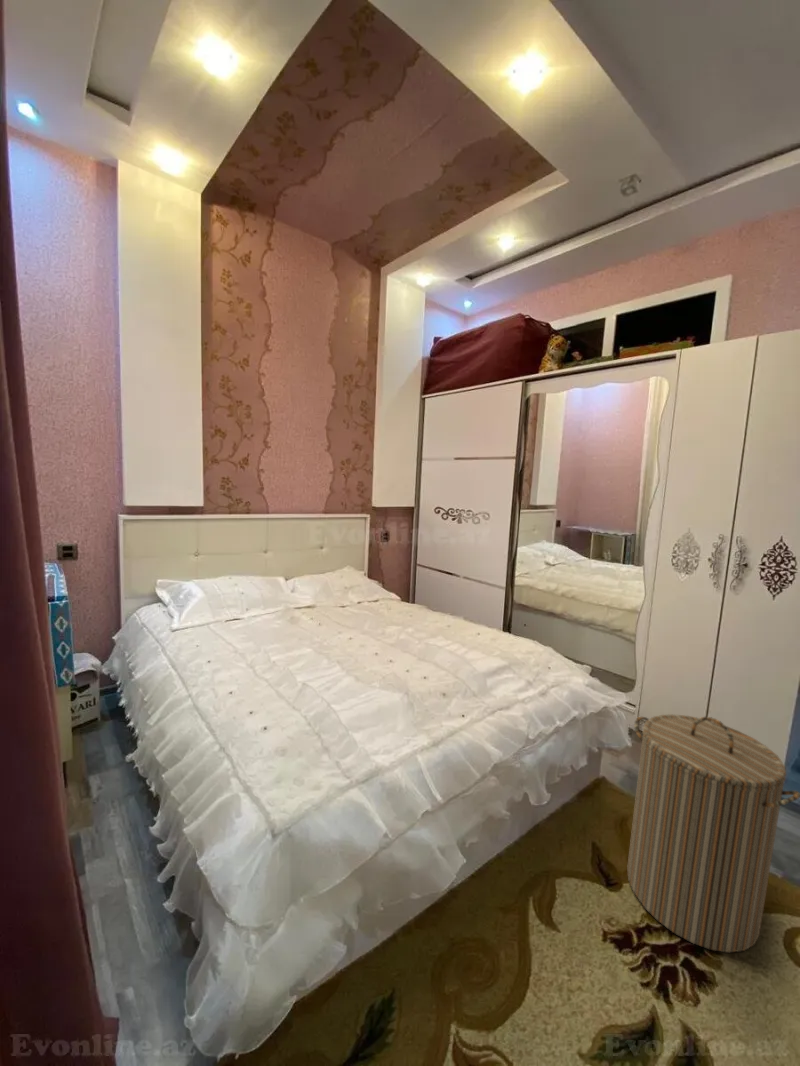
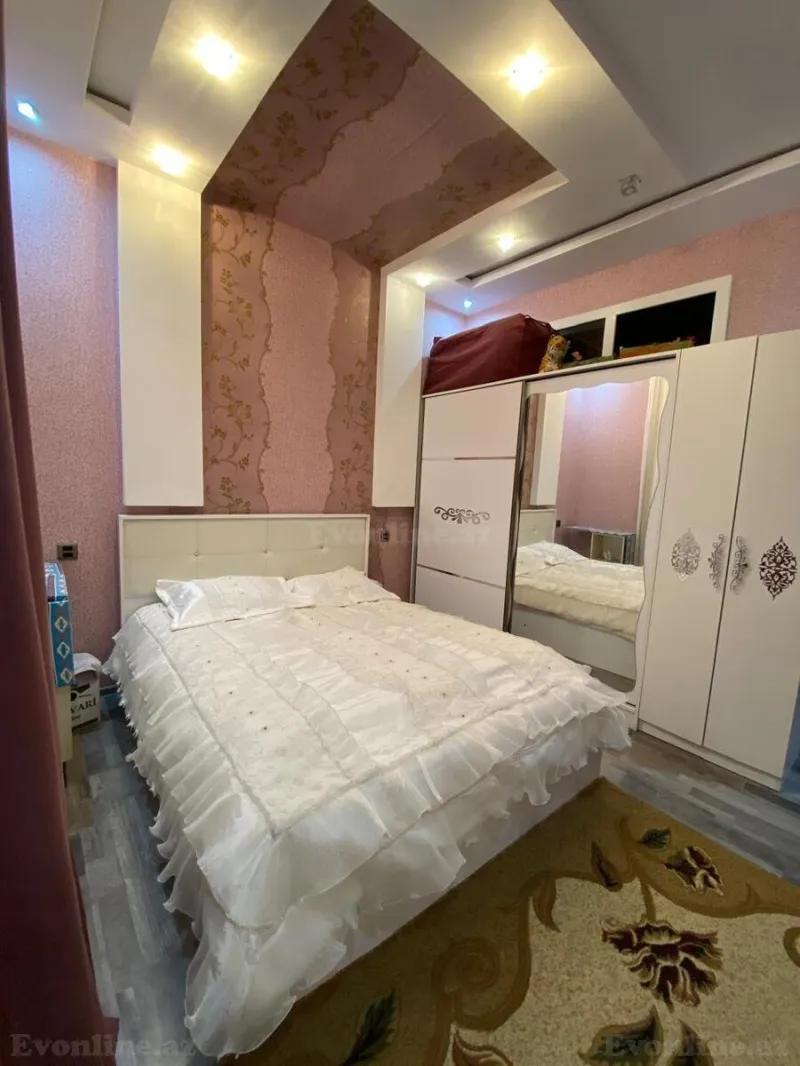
- laundry hamper (700, 809)
